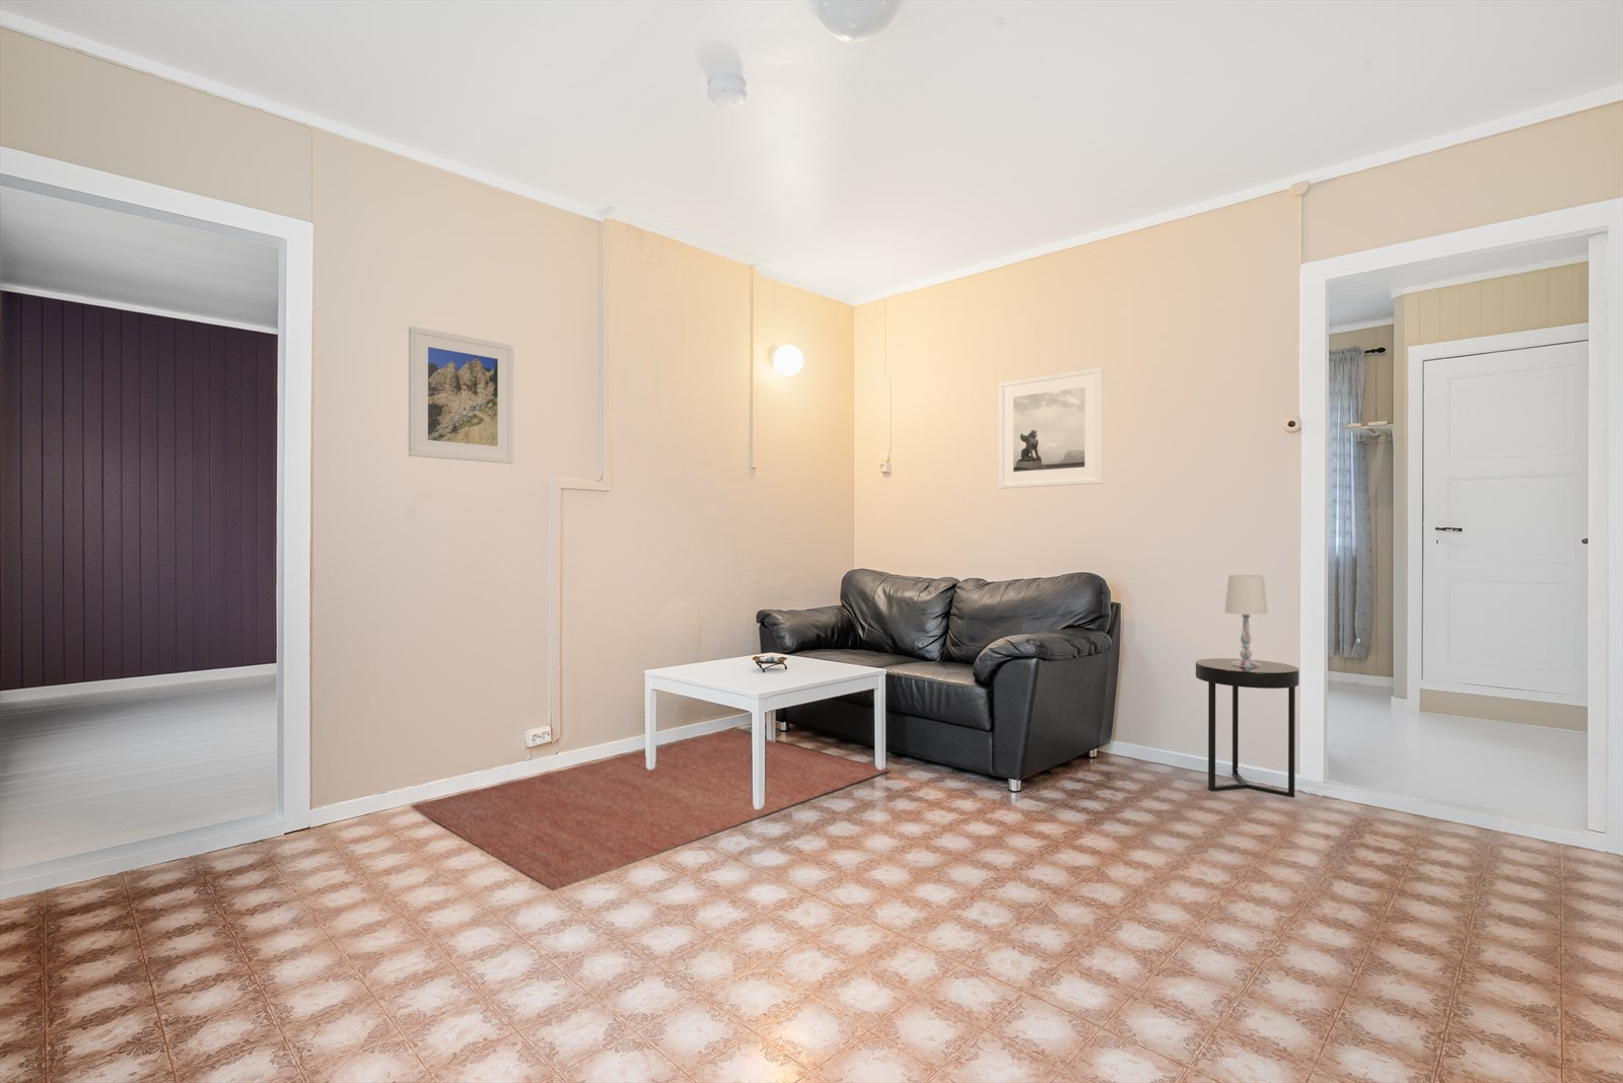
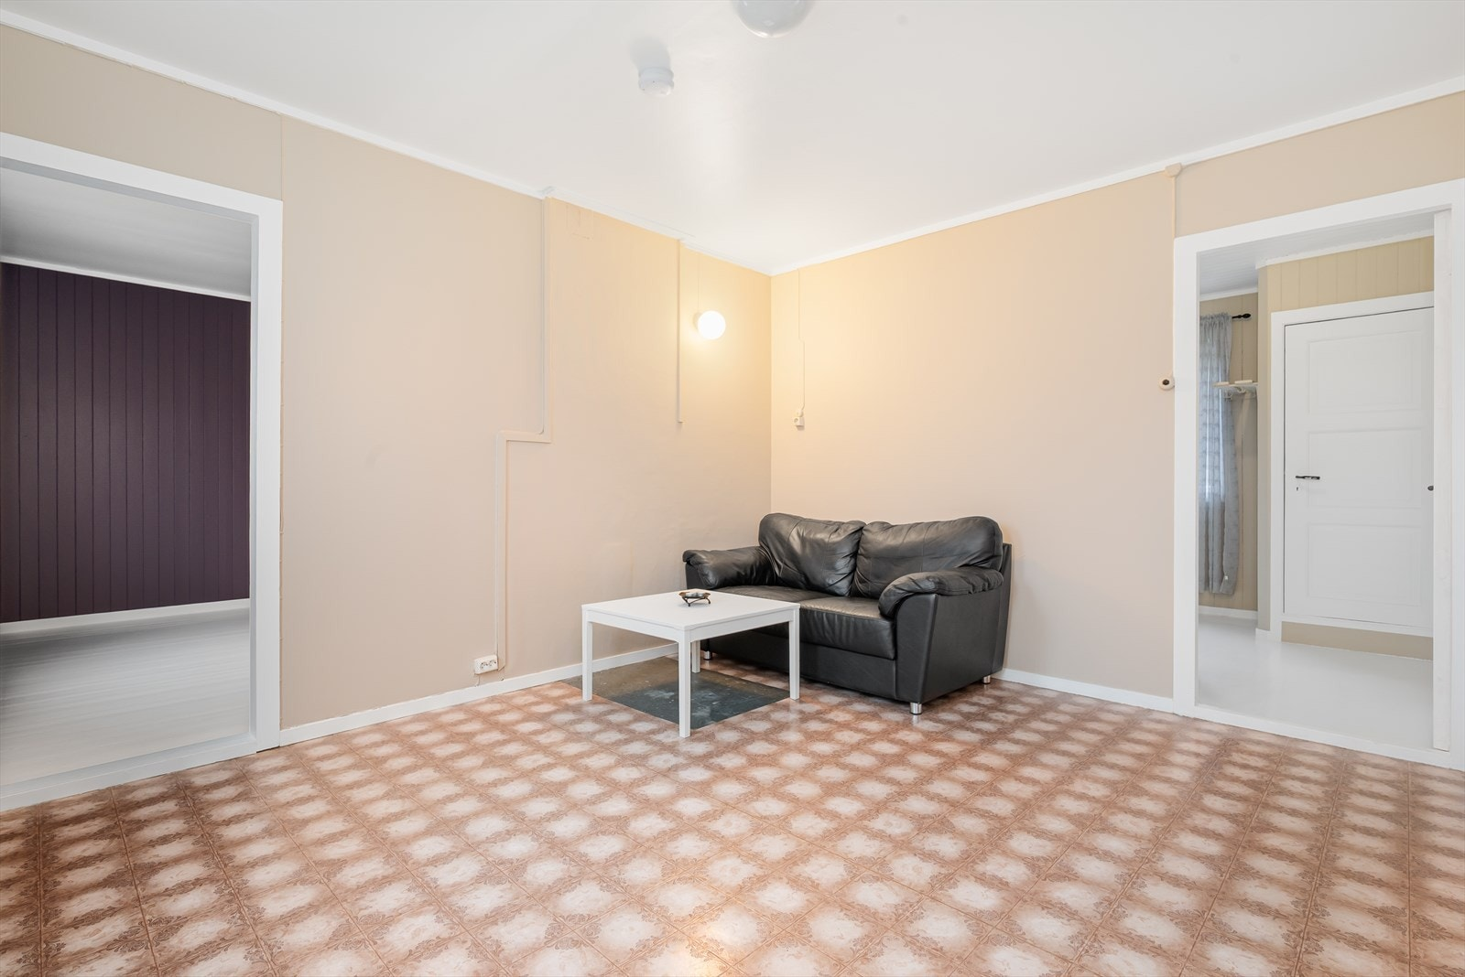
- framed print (463, 398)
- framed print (1048, 430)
- side table (1237, 726)
- rug (667, 786)
- table lamp (1246, 620)
